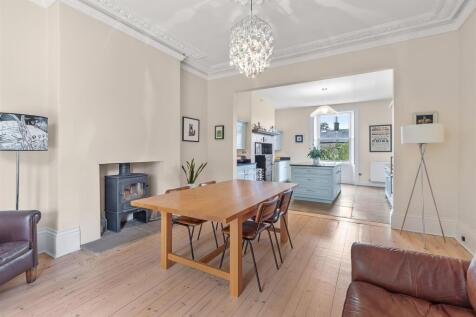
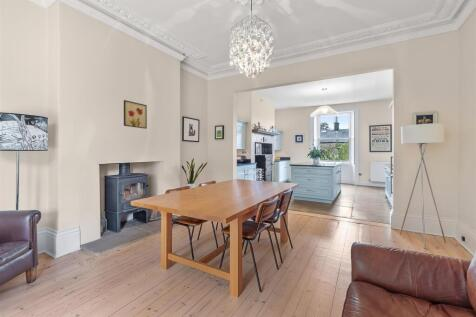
+ wall art (135, 115)
